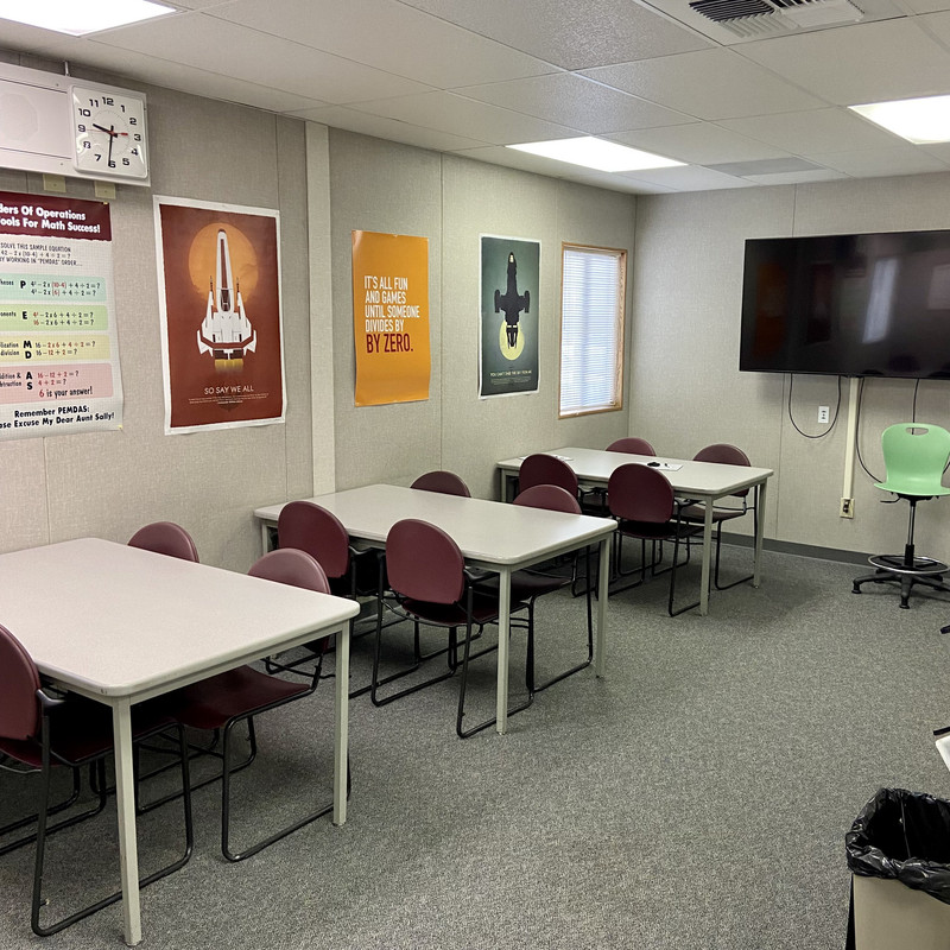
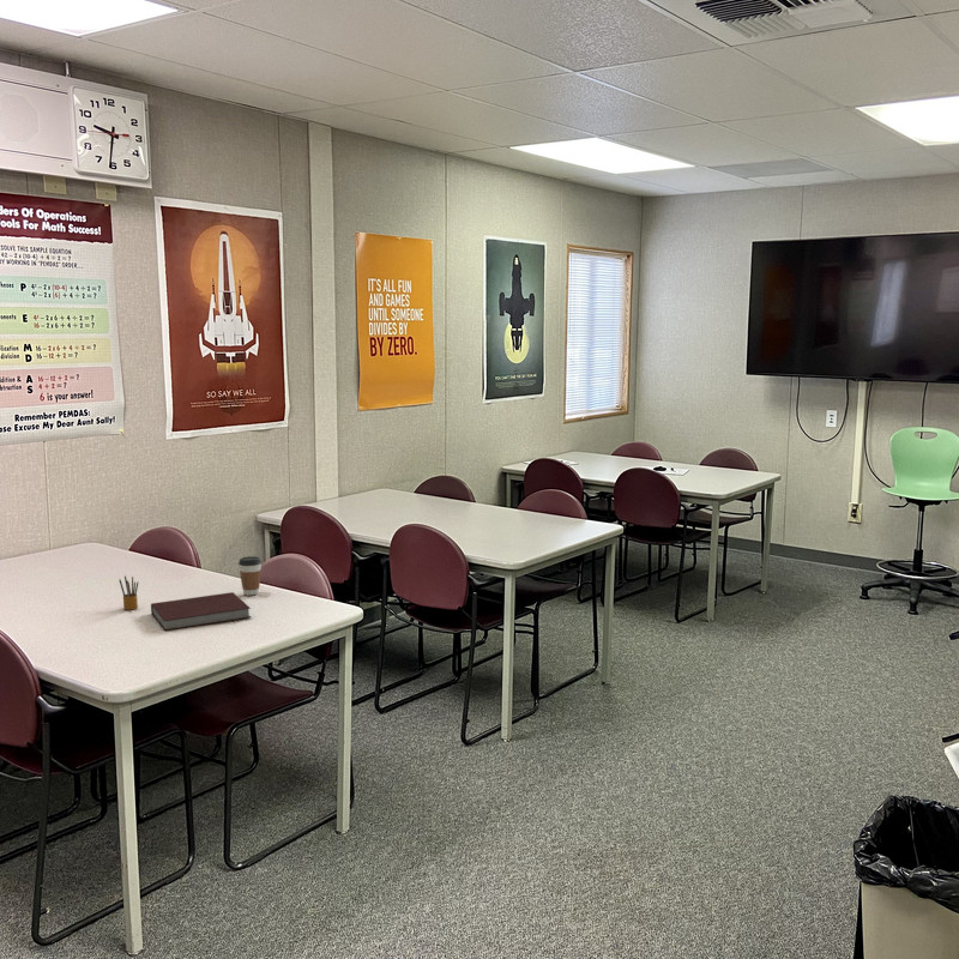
+ notebook (200, 610)
+ coffee cup (249, 575)
+ pencil box (128, 591)
